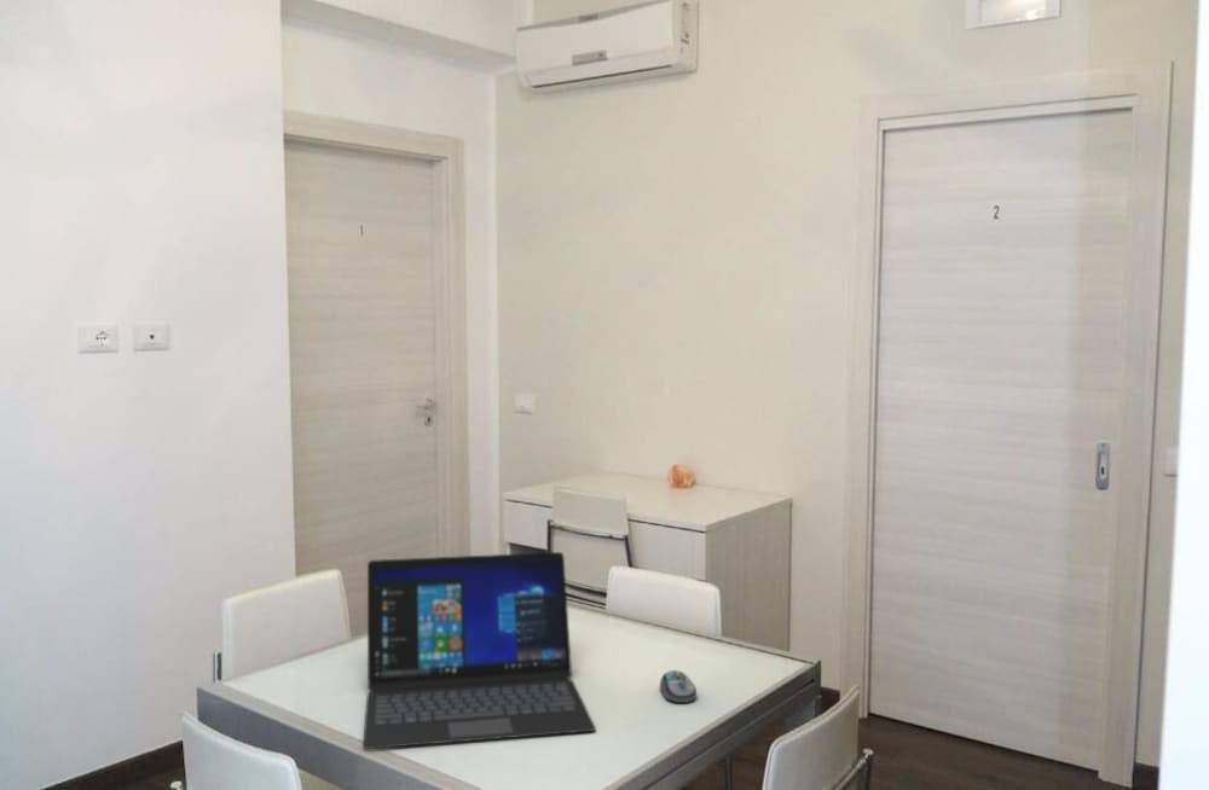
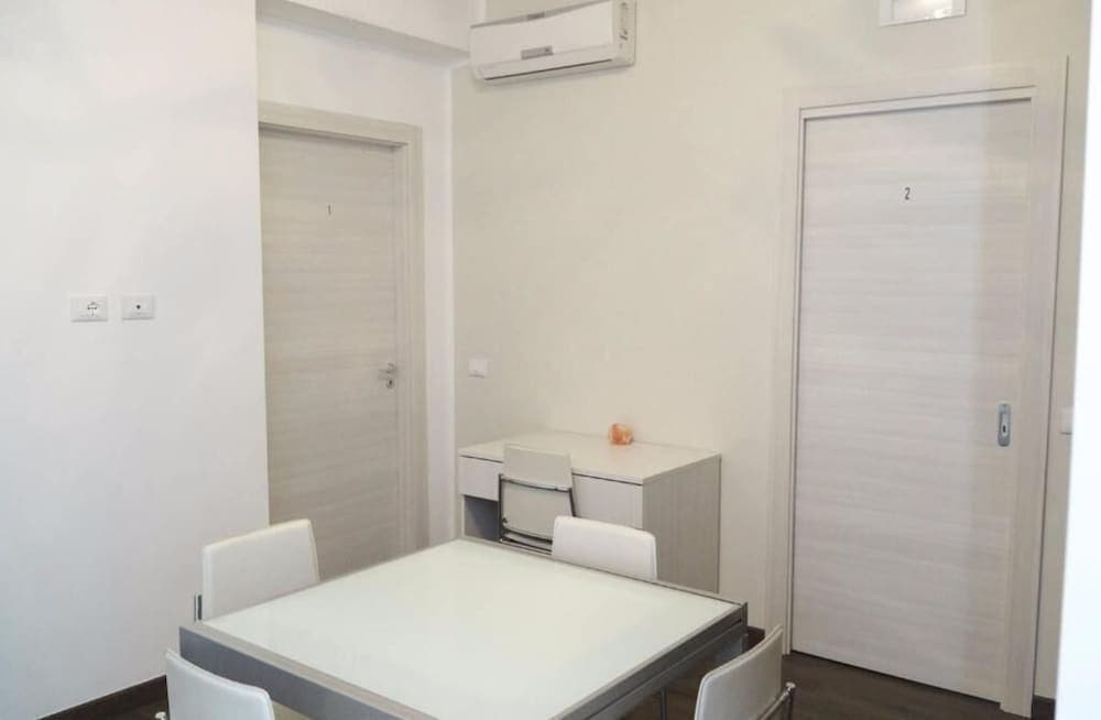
- laptop (474, 639)
- computer mouse (677, 684)
